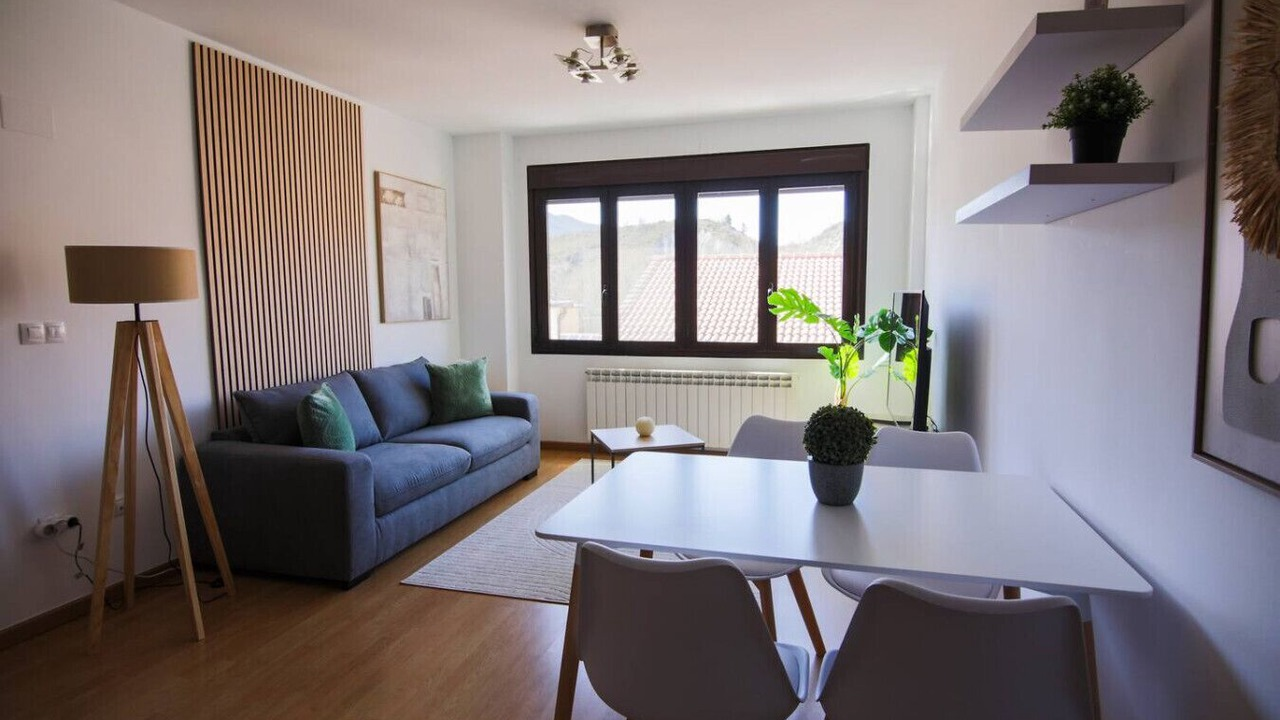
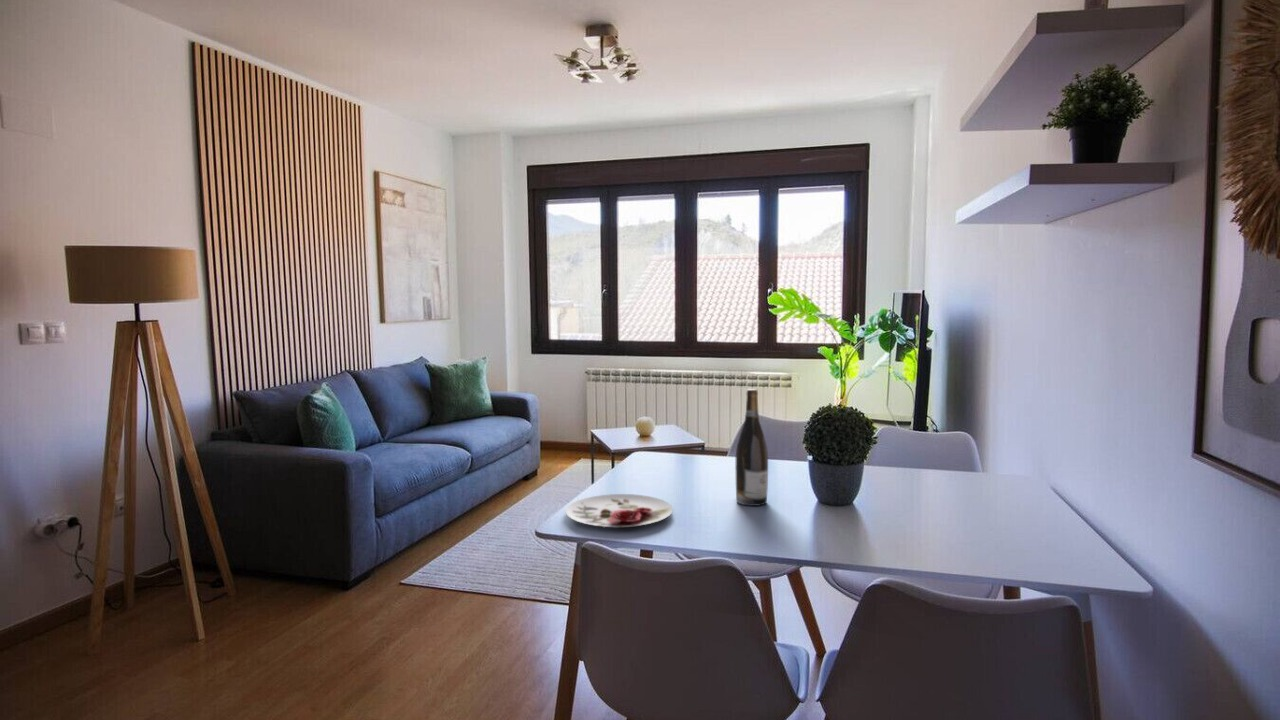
+ wine bottle (751, 445)
+ plate (619, 508)
